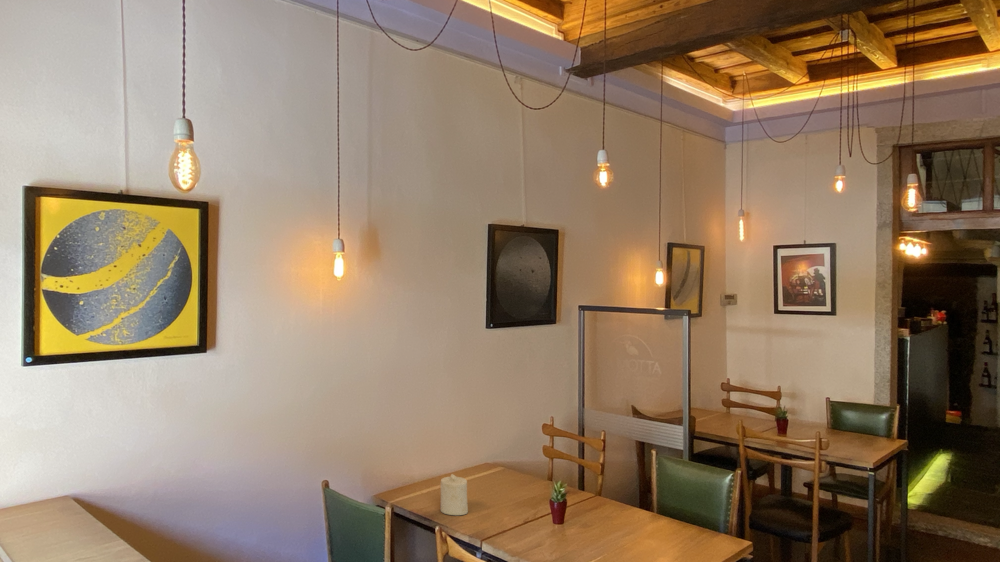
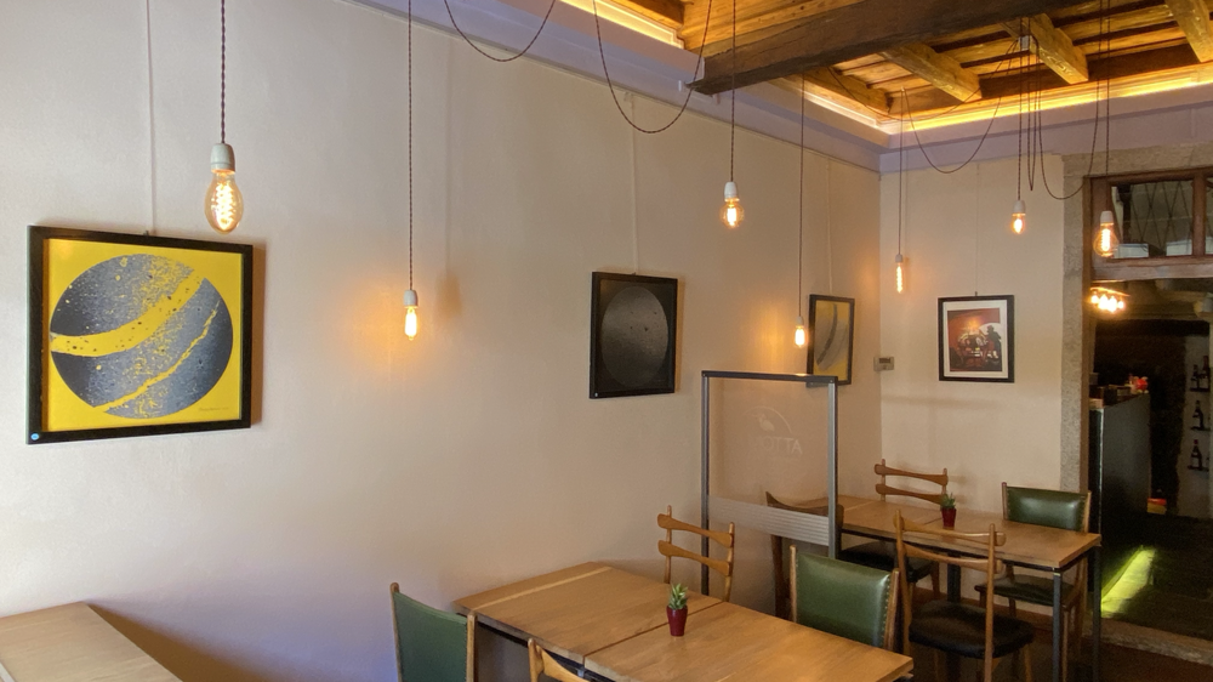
- candle (454, 492)
